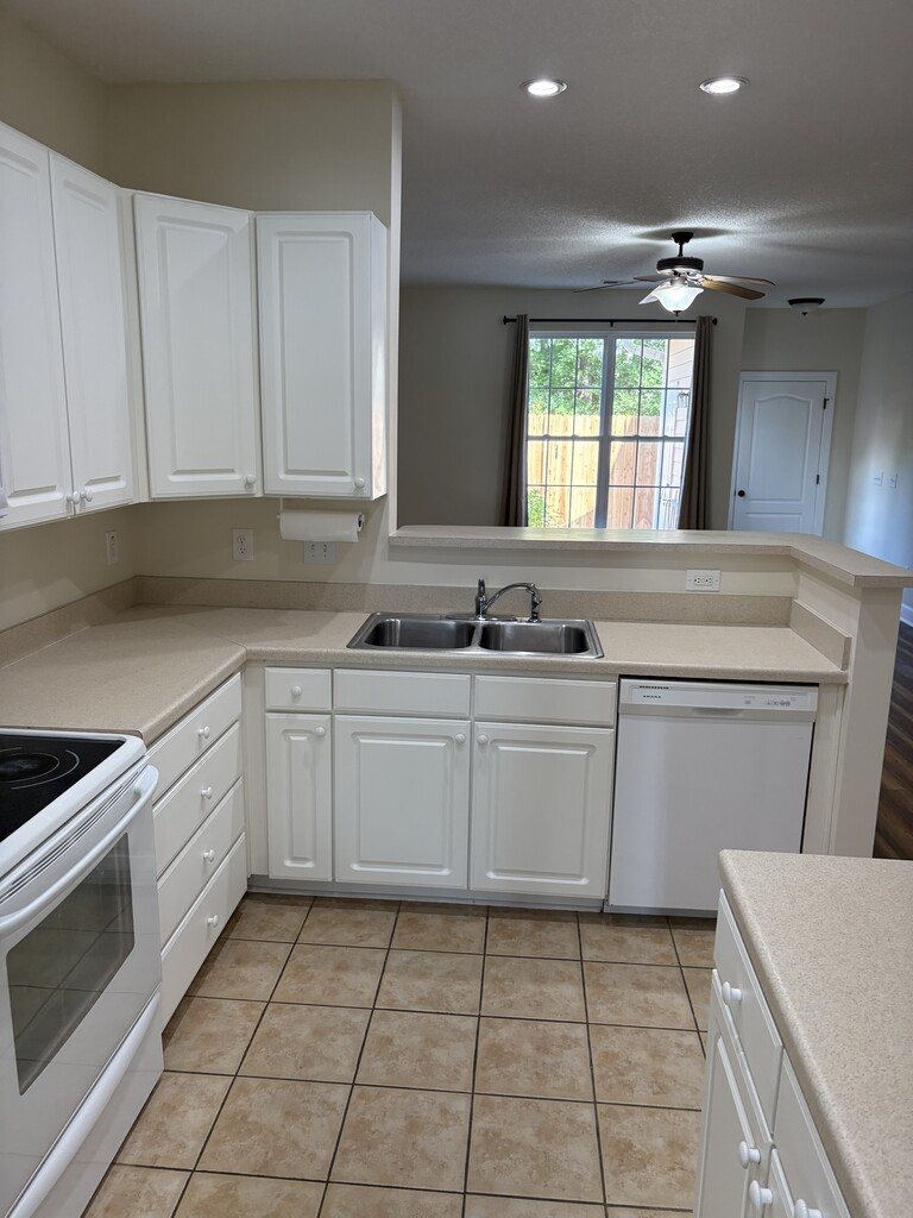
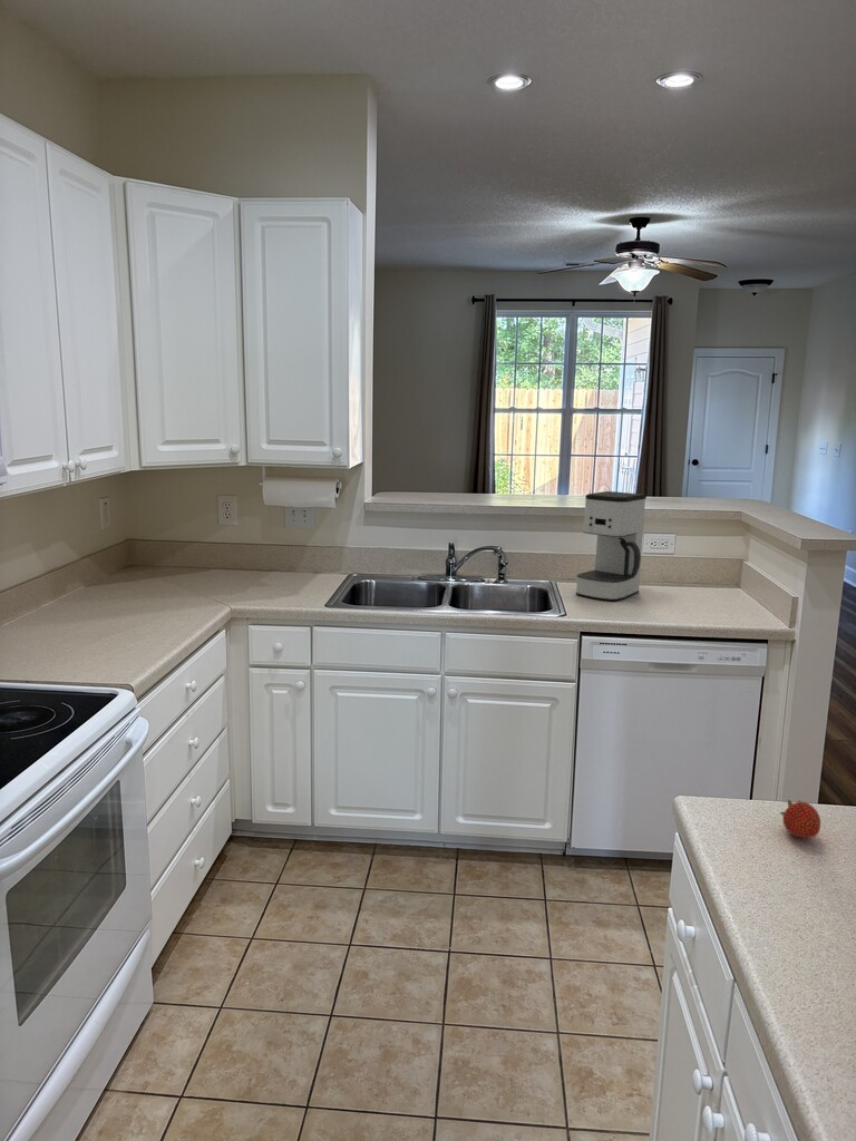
+ coffee maker (613, 545)
+ fruit (801, 819)
